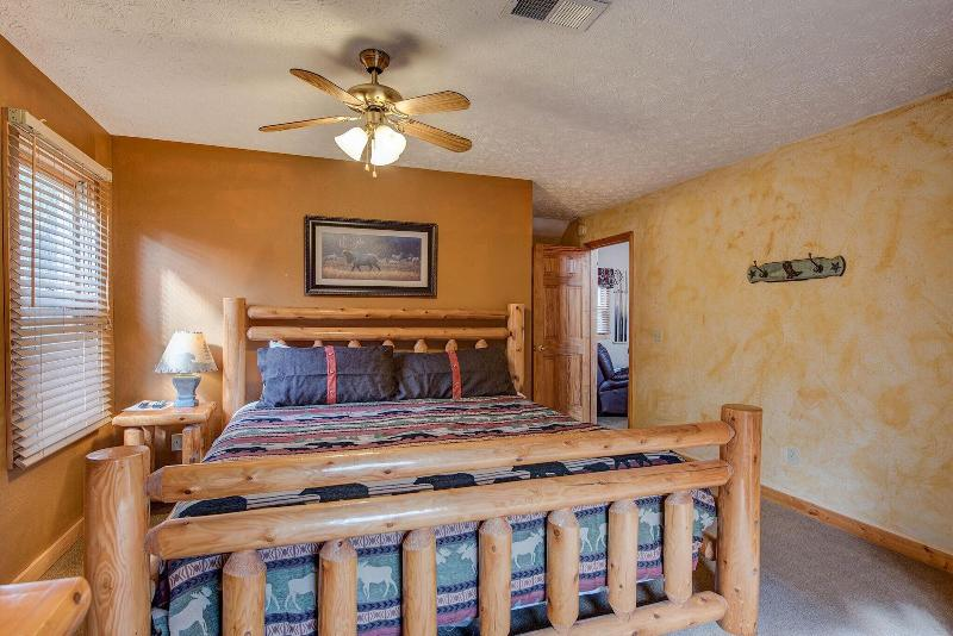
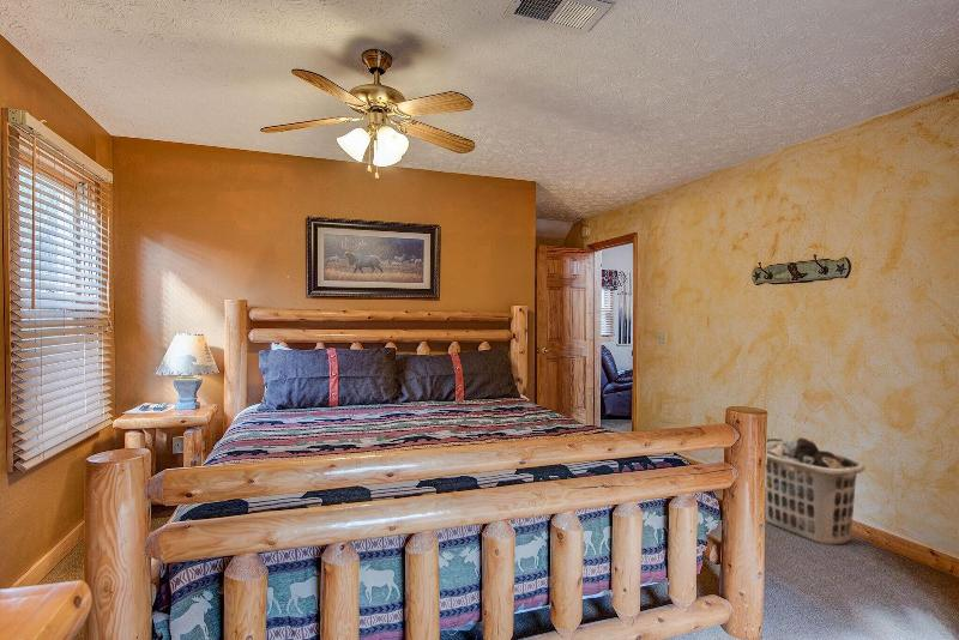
+ clothes hamper (806, 484)
